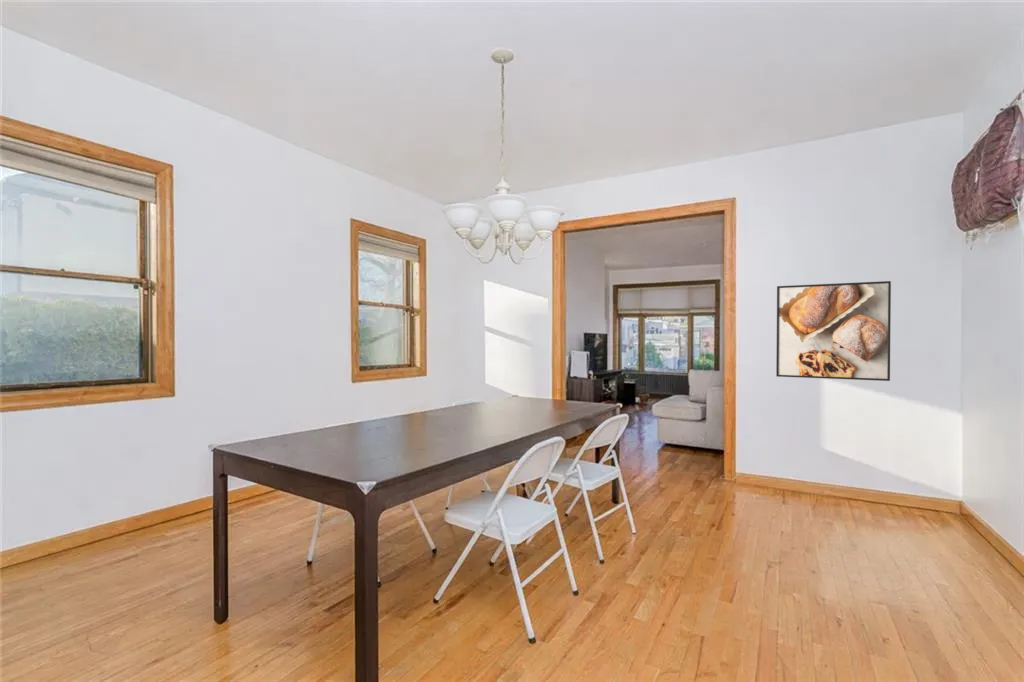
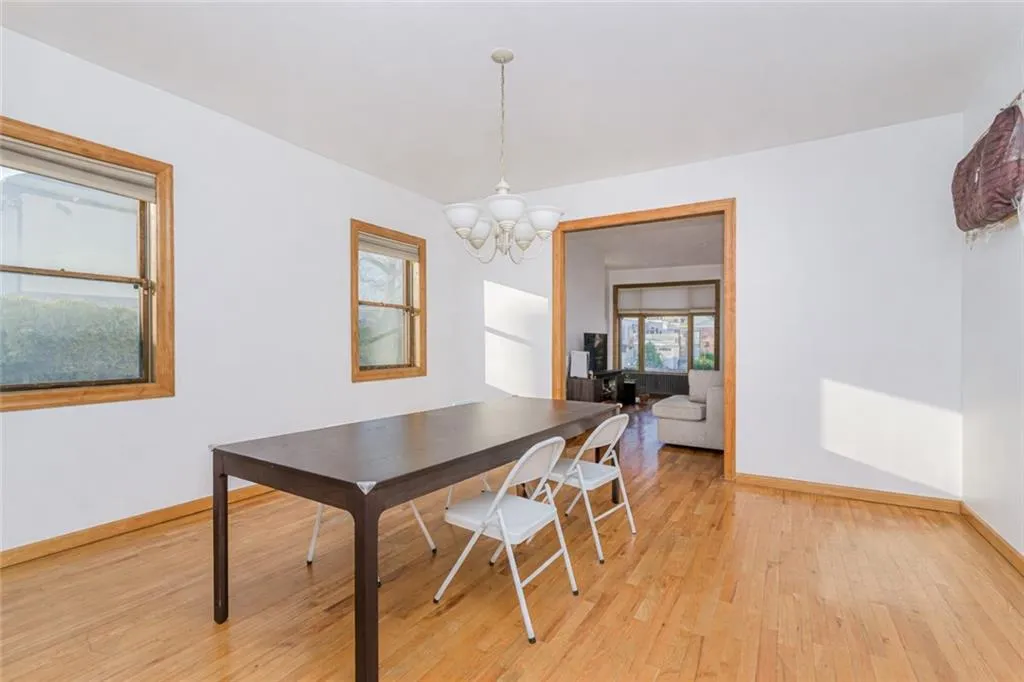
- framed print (830, 331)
